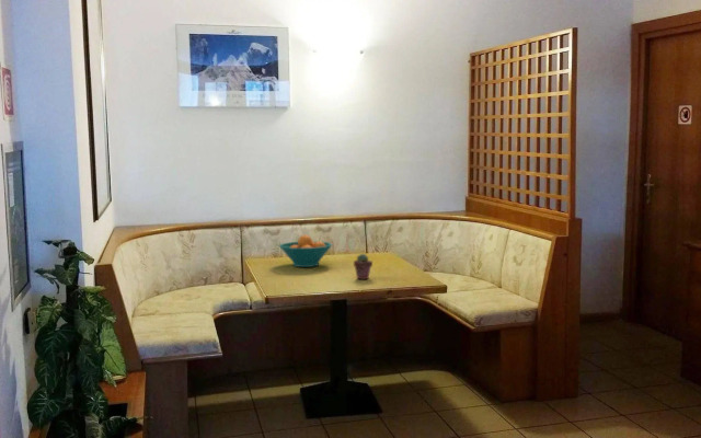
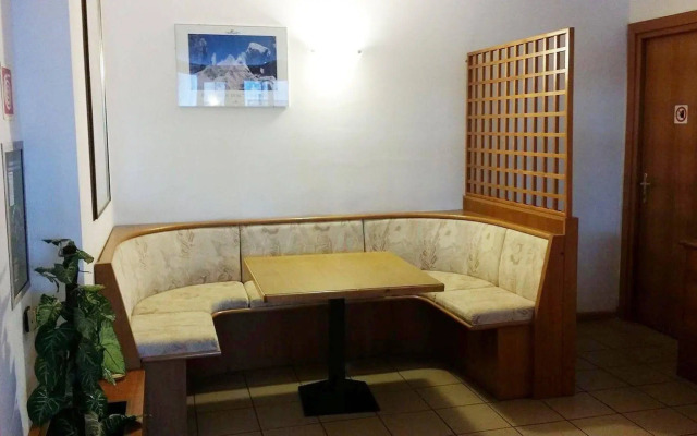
- fruit bowl (306, 250)
- potted succulent (363, 265)
